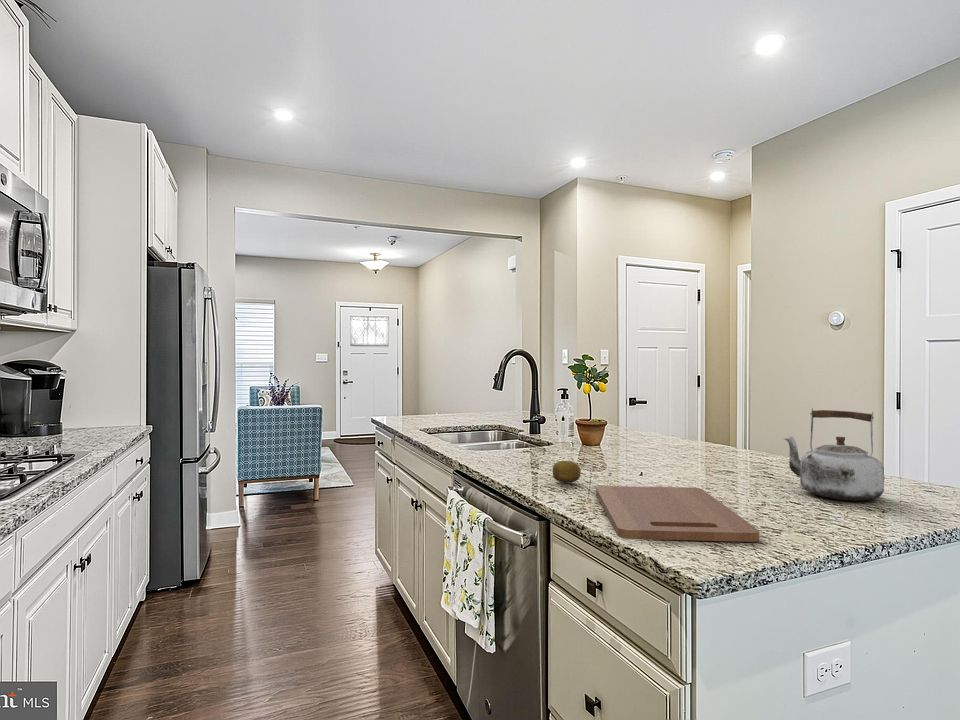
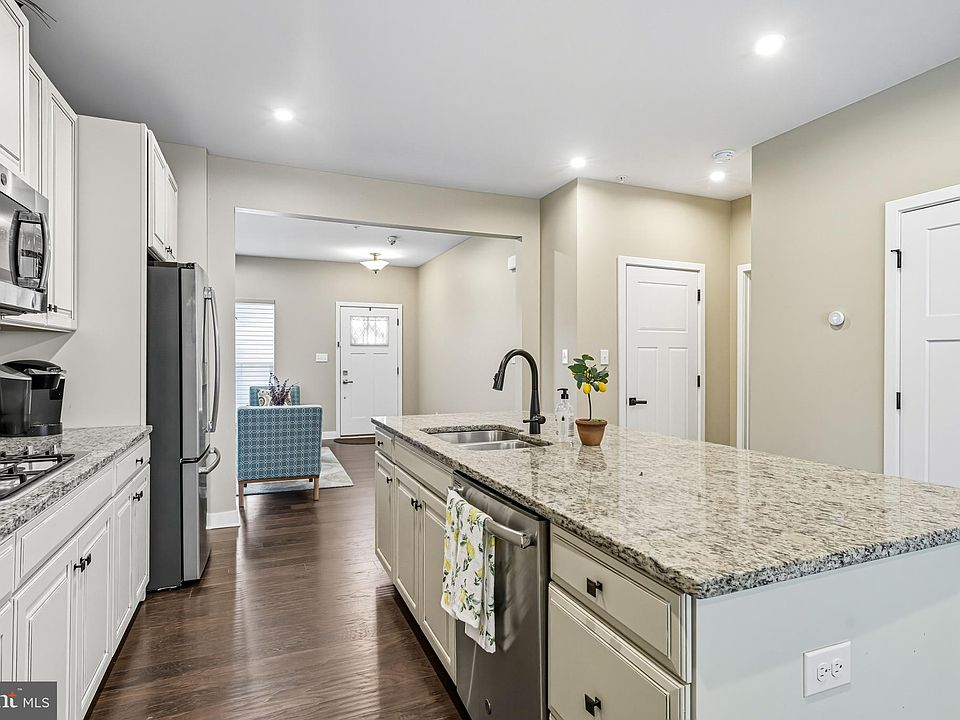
- fruit (566, 471)
- cutting board (665, 509)
- kettle (830, 451)
